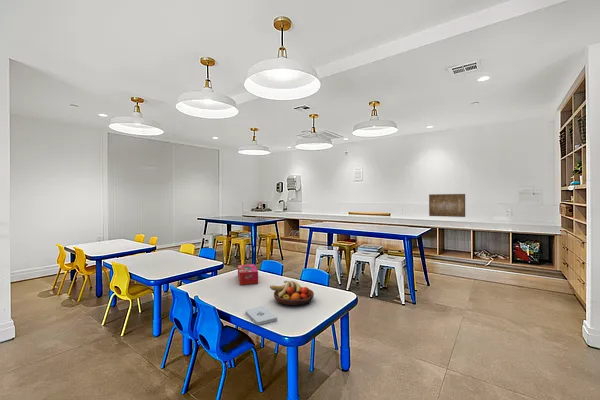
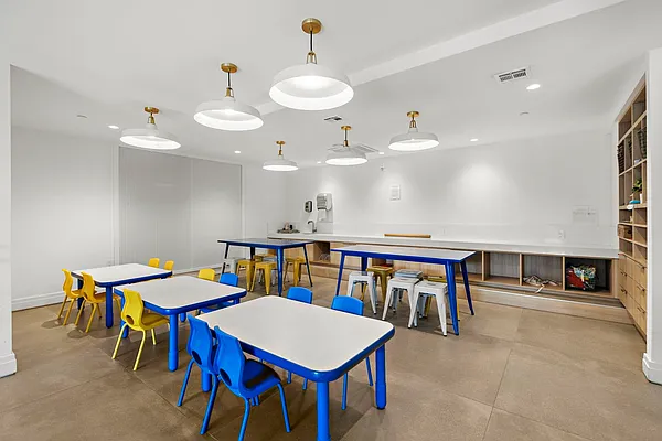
- wall art (446, 205)
- tissue box (247, 273)
- fruit bowl (293, 291)
- notepad (260, 314)
